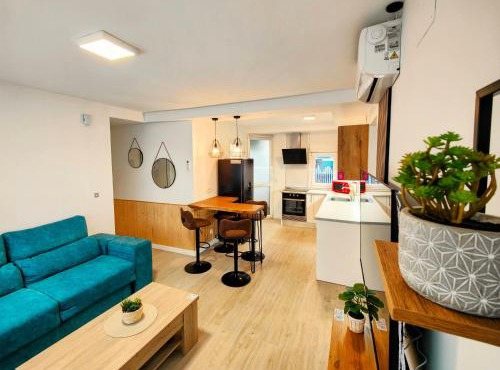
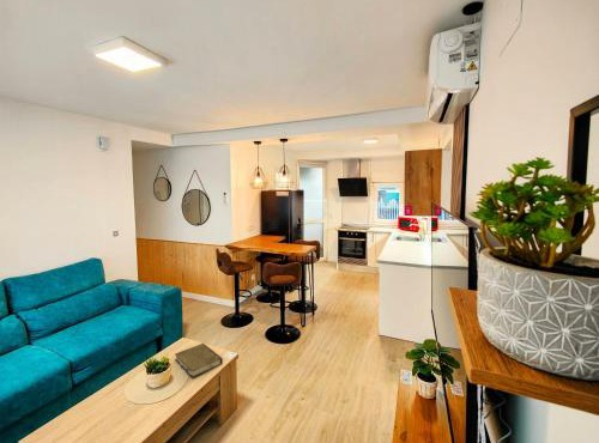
+ book (196, 358)
